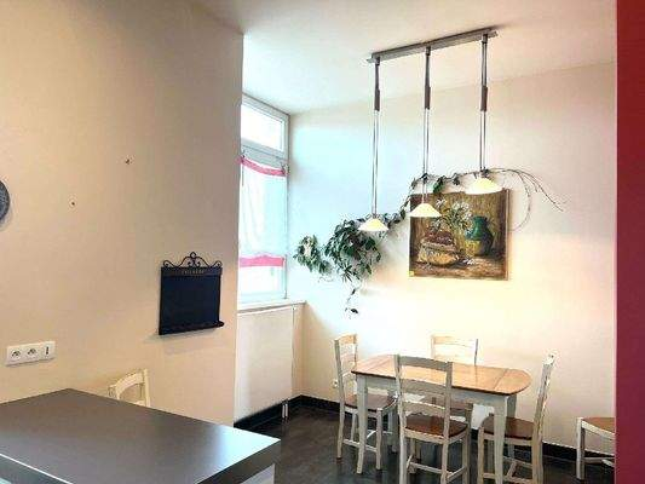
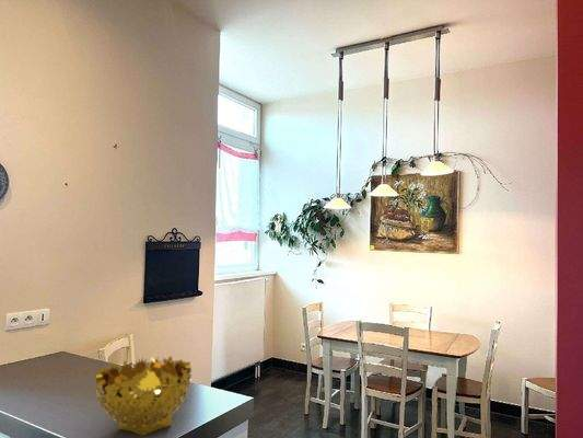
+ decorative bowl (144, 394)
